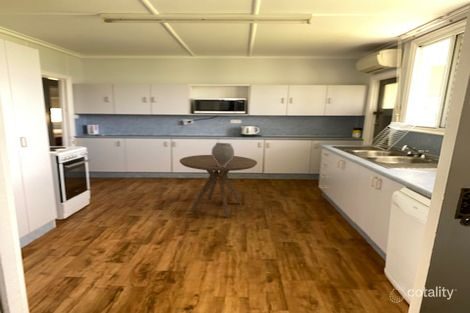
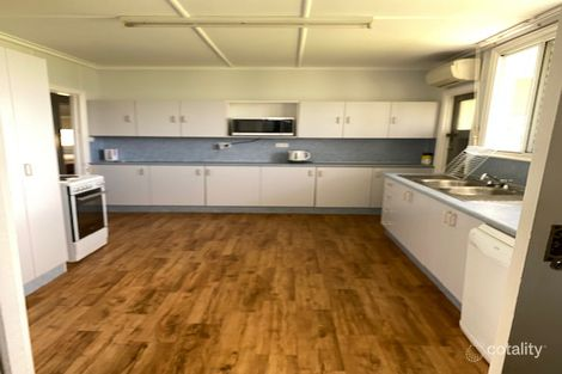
- dining table (219, 183)
- ceramic pot (222, 154)
